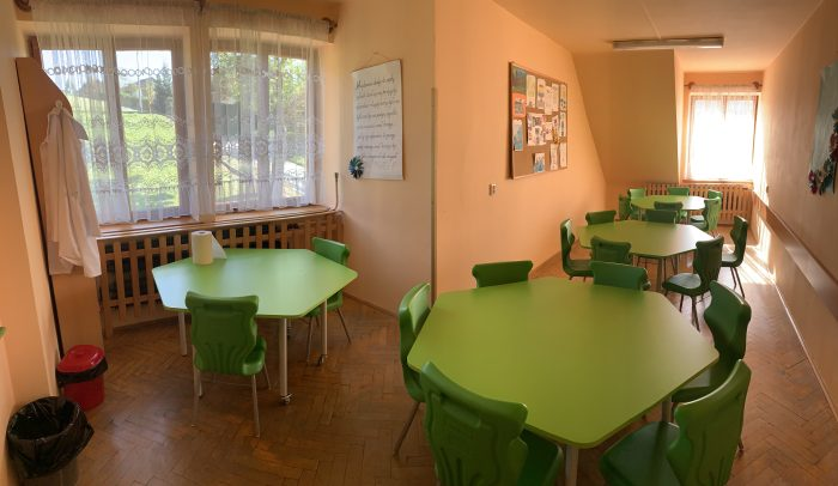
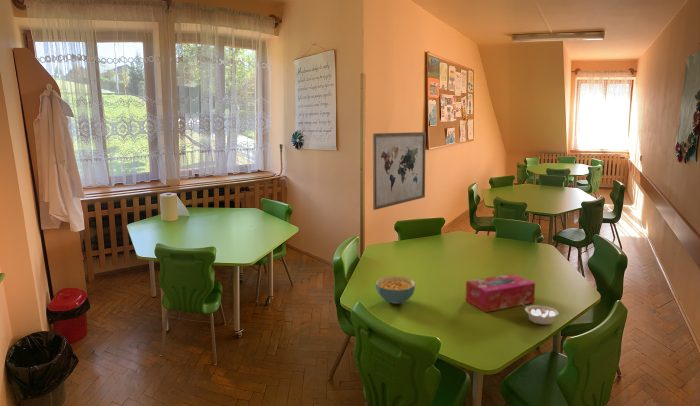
+ wall art (401, 168)
+ legume (539, 314)
+ cereal bowl (395, 292)
+ tissue box (499, 291)
